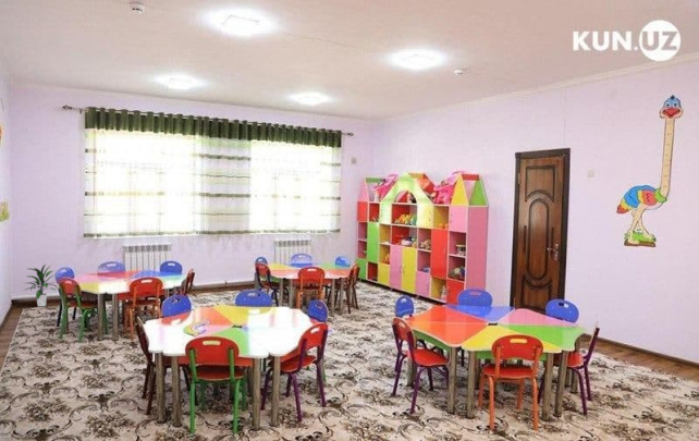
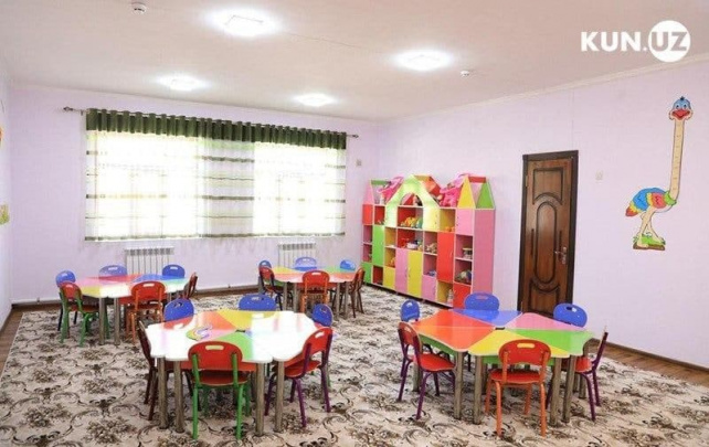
- indoor plant (40, 284)
